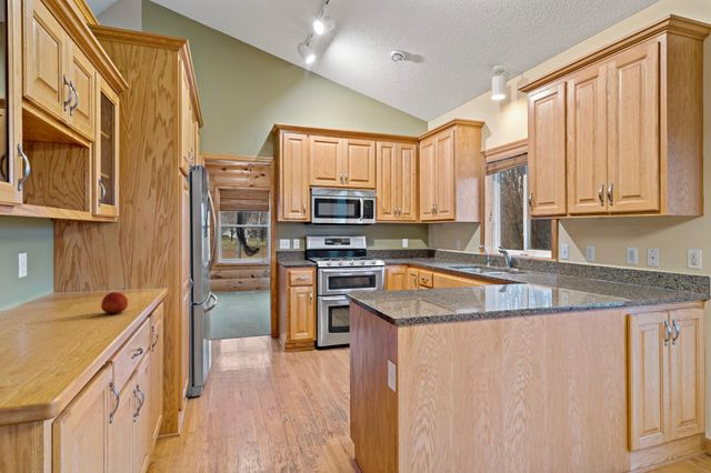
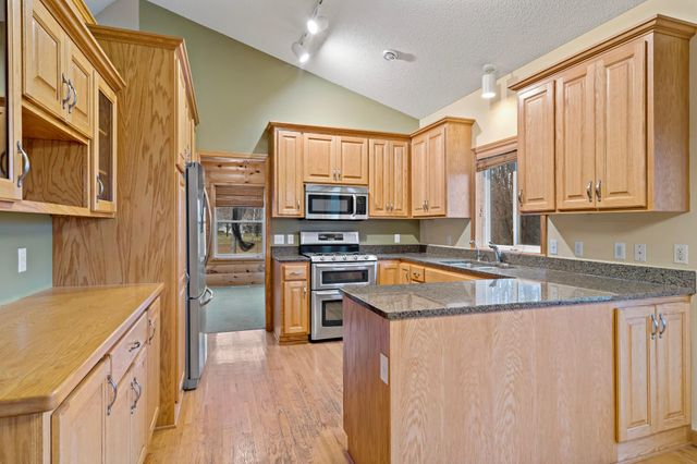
- fruit (114, 302)
